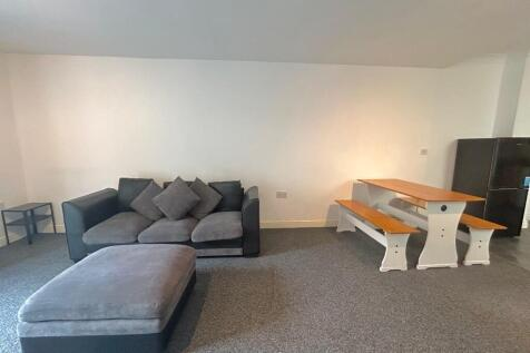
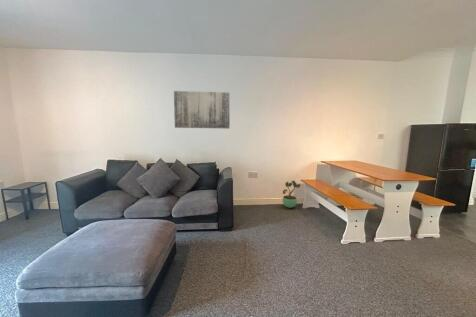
+ potted plant (290, 193)
+ wall art (202, 110)
